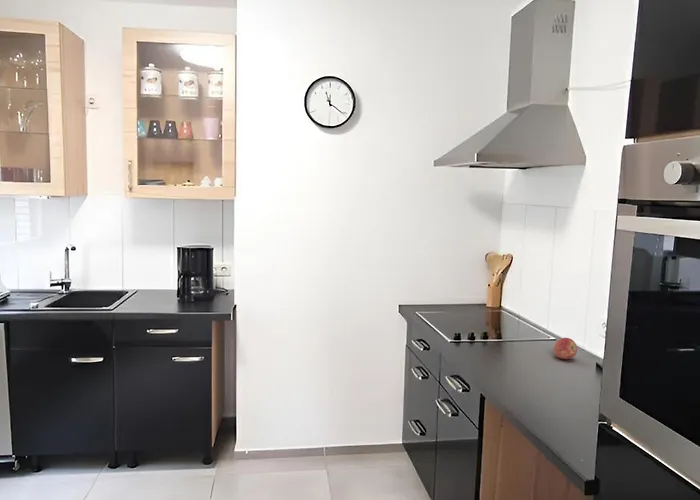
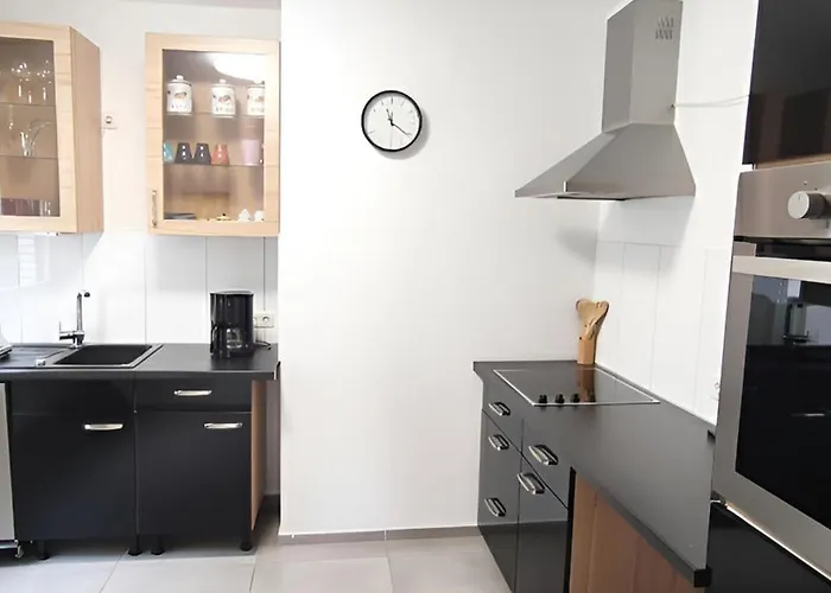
- apple (565, 348)
